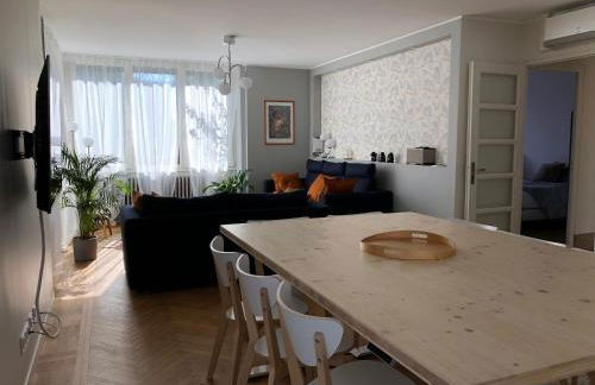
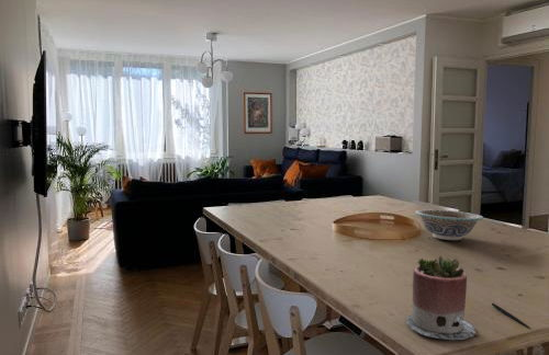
+ succulent planter (440, 290)
+ decorative bowl (447, 225)
+ pen (509, 314)
